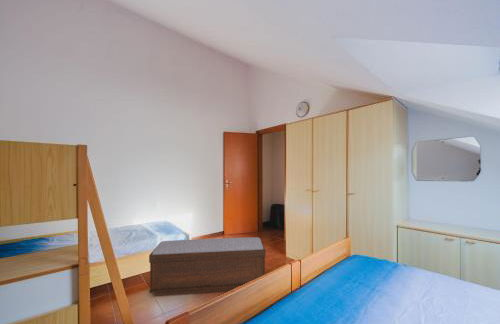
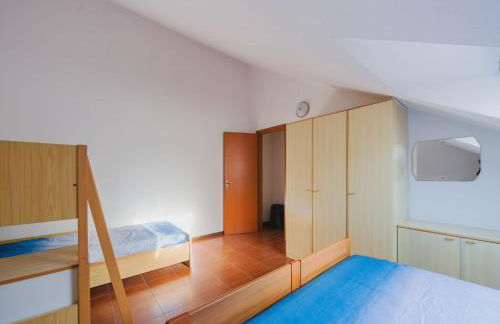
- bench (210, 263)
